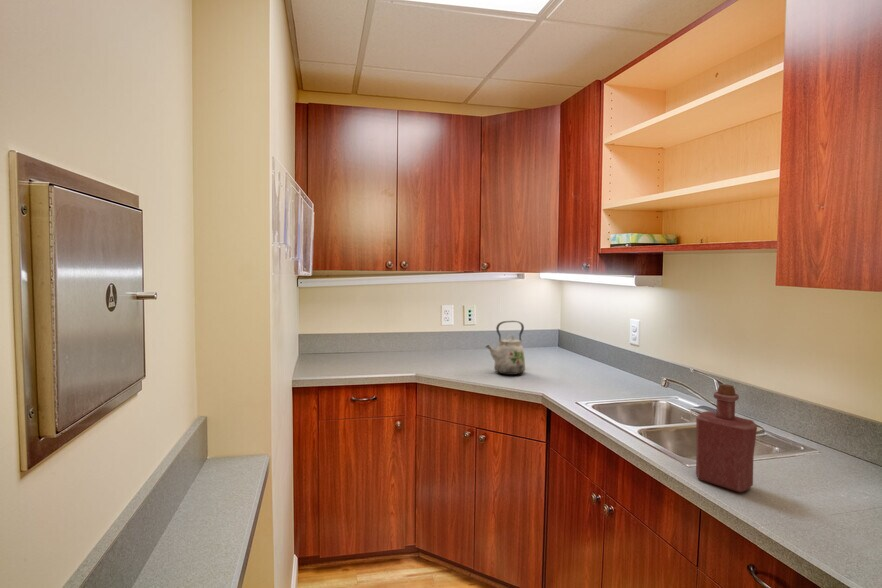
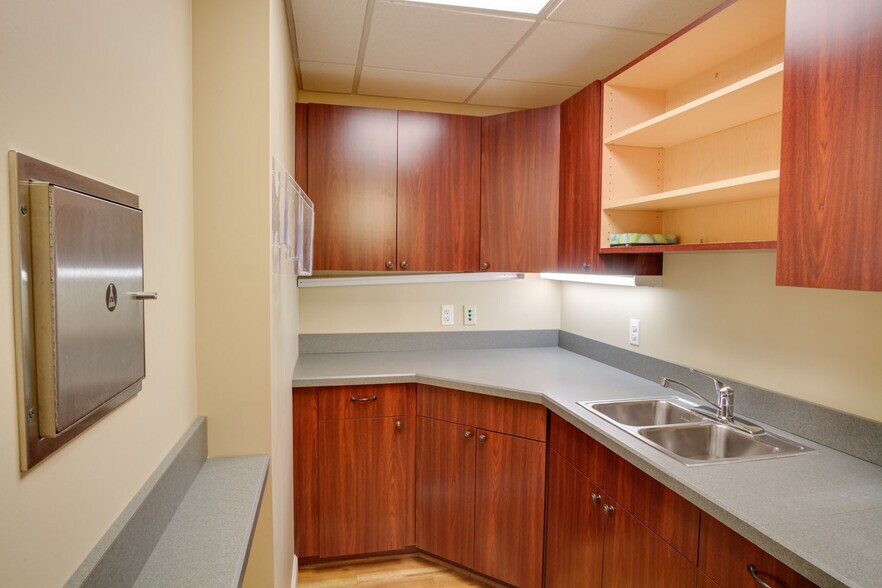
- kettle (504, 347)
- bottle (725, 434)
